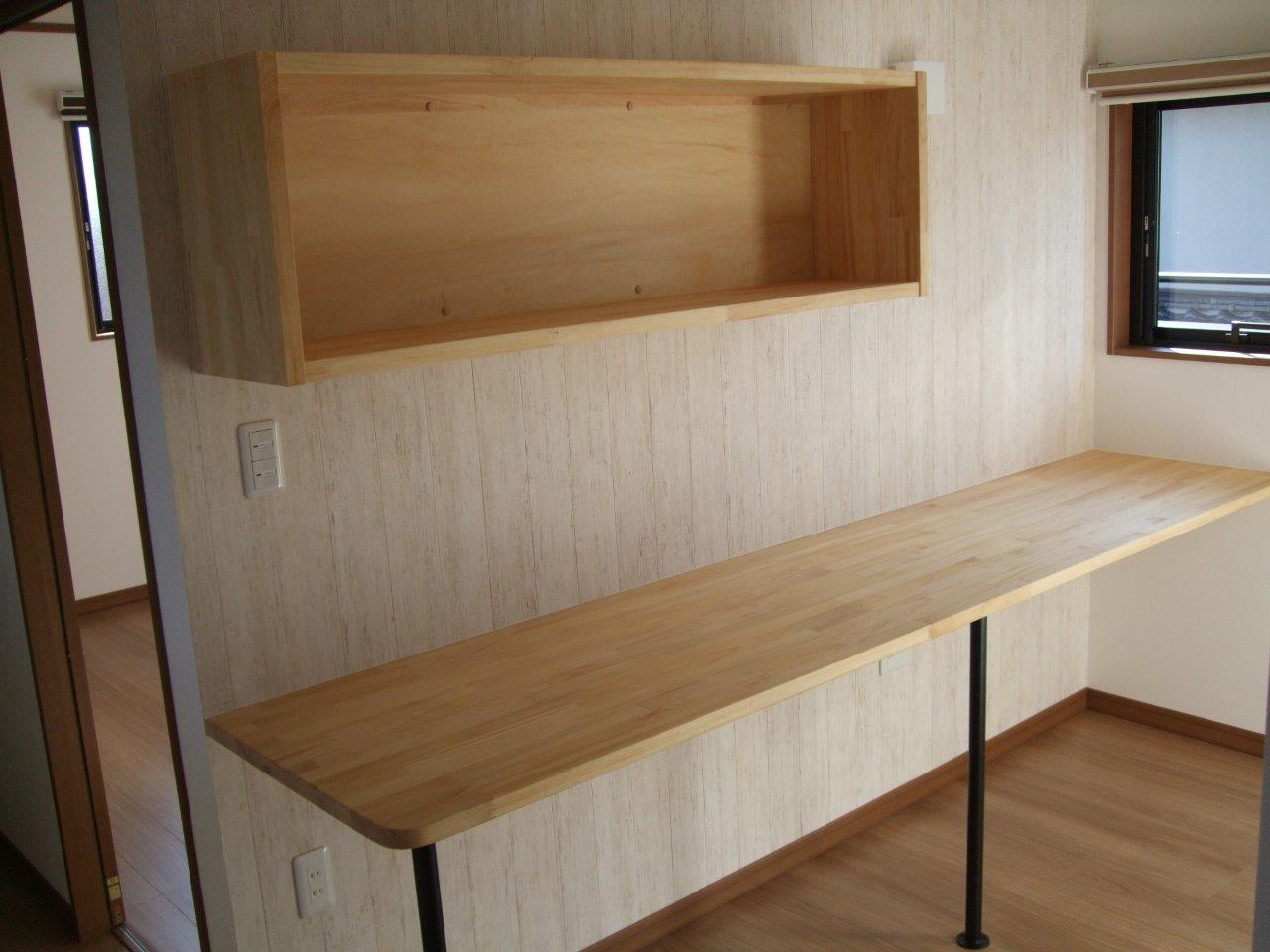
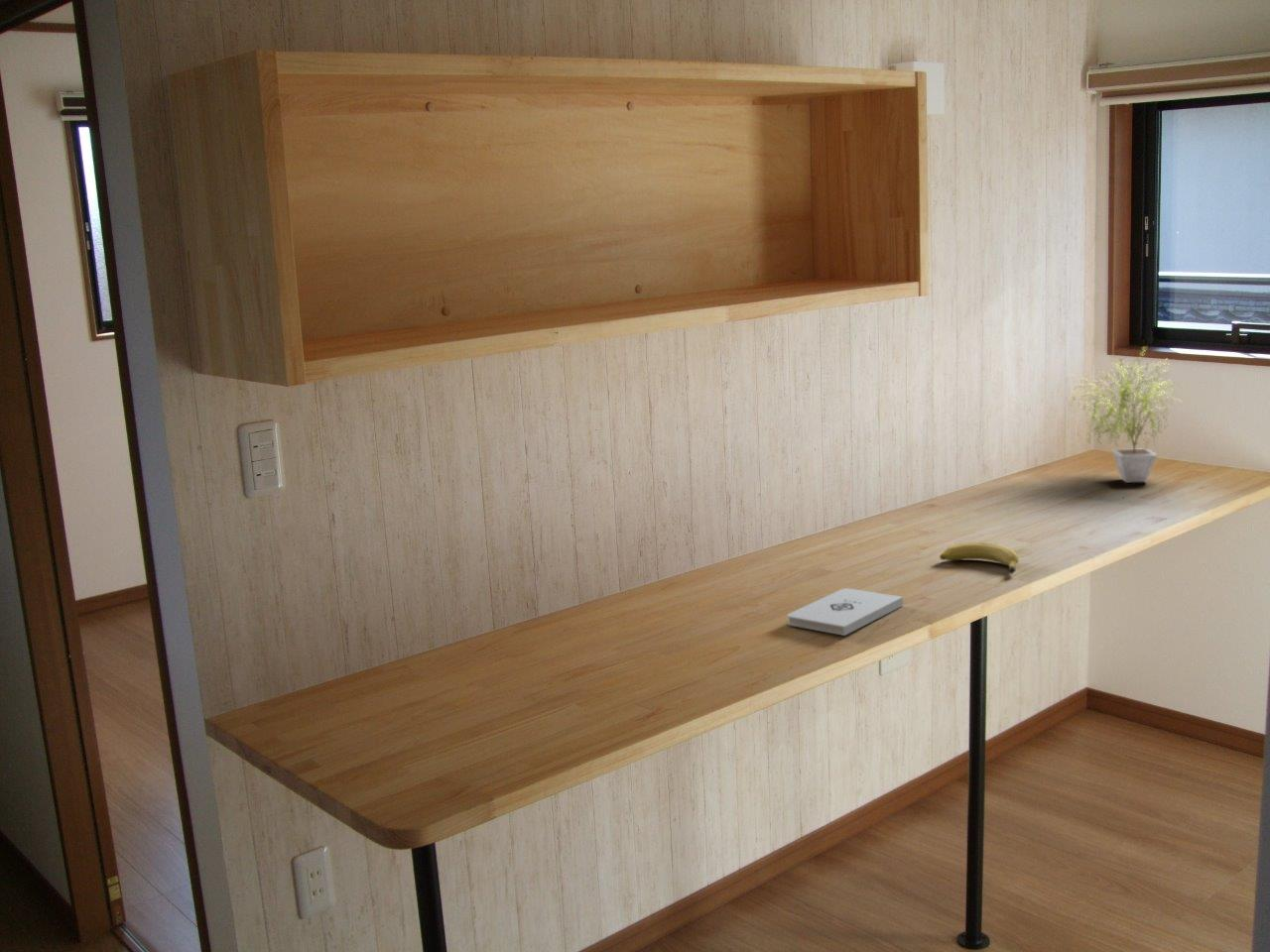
+ fruit (985, 555)
+ notepad (844, 610)
+ potted plant (1124, 414)
